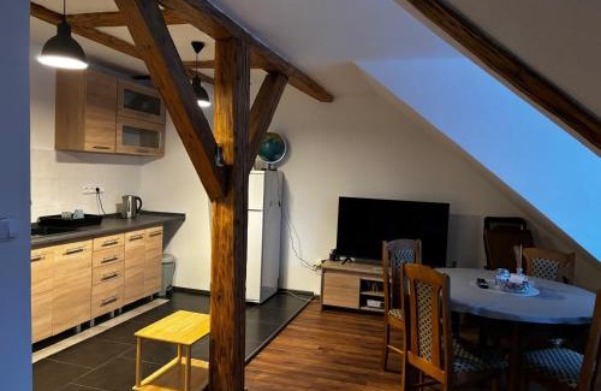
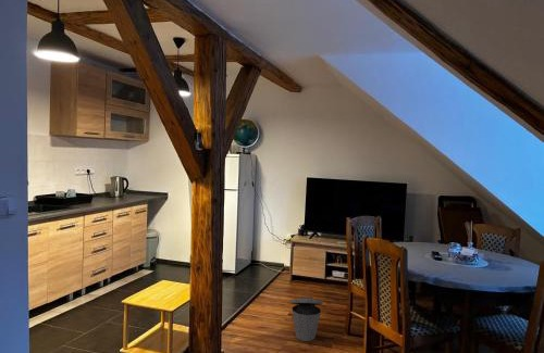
+ trash can (306, 315)
